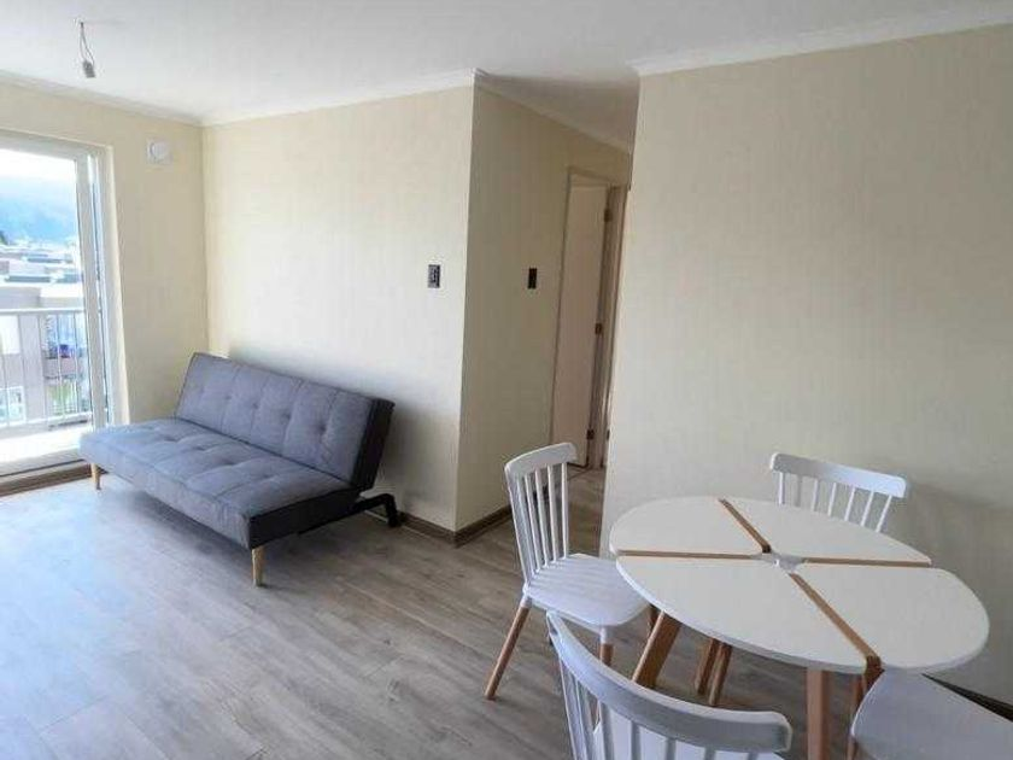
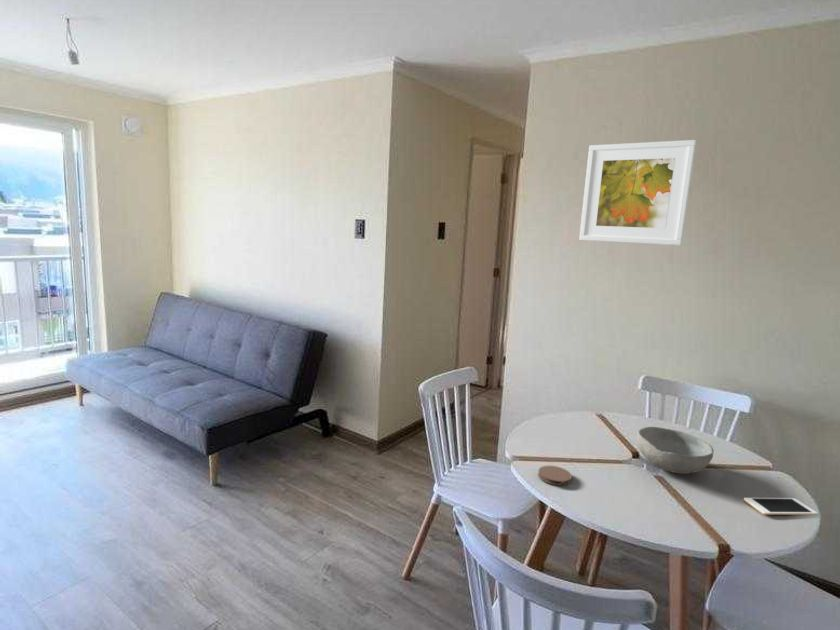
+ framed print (633, 193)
+ coaster (554, 475)
+ bowl (672, 453)
+ cell phone (779, 506)
